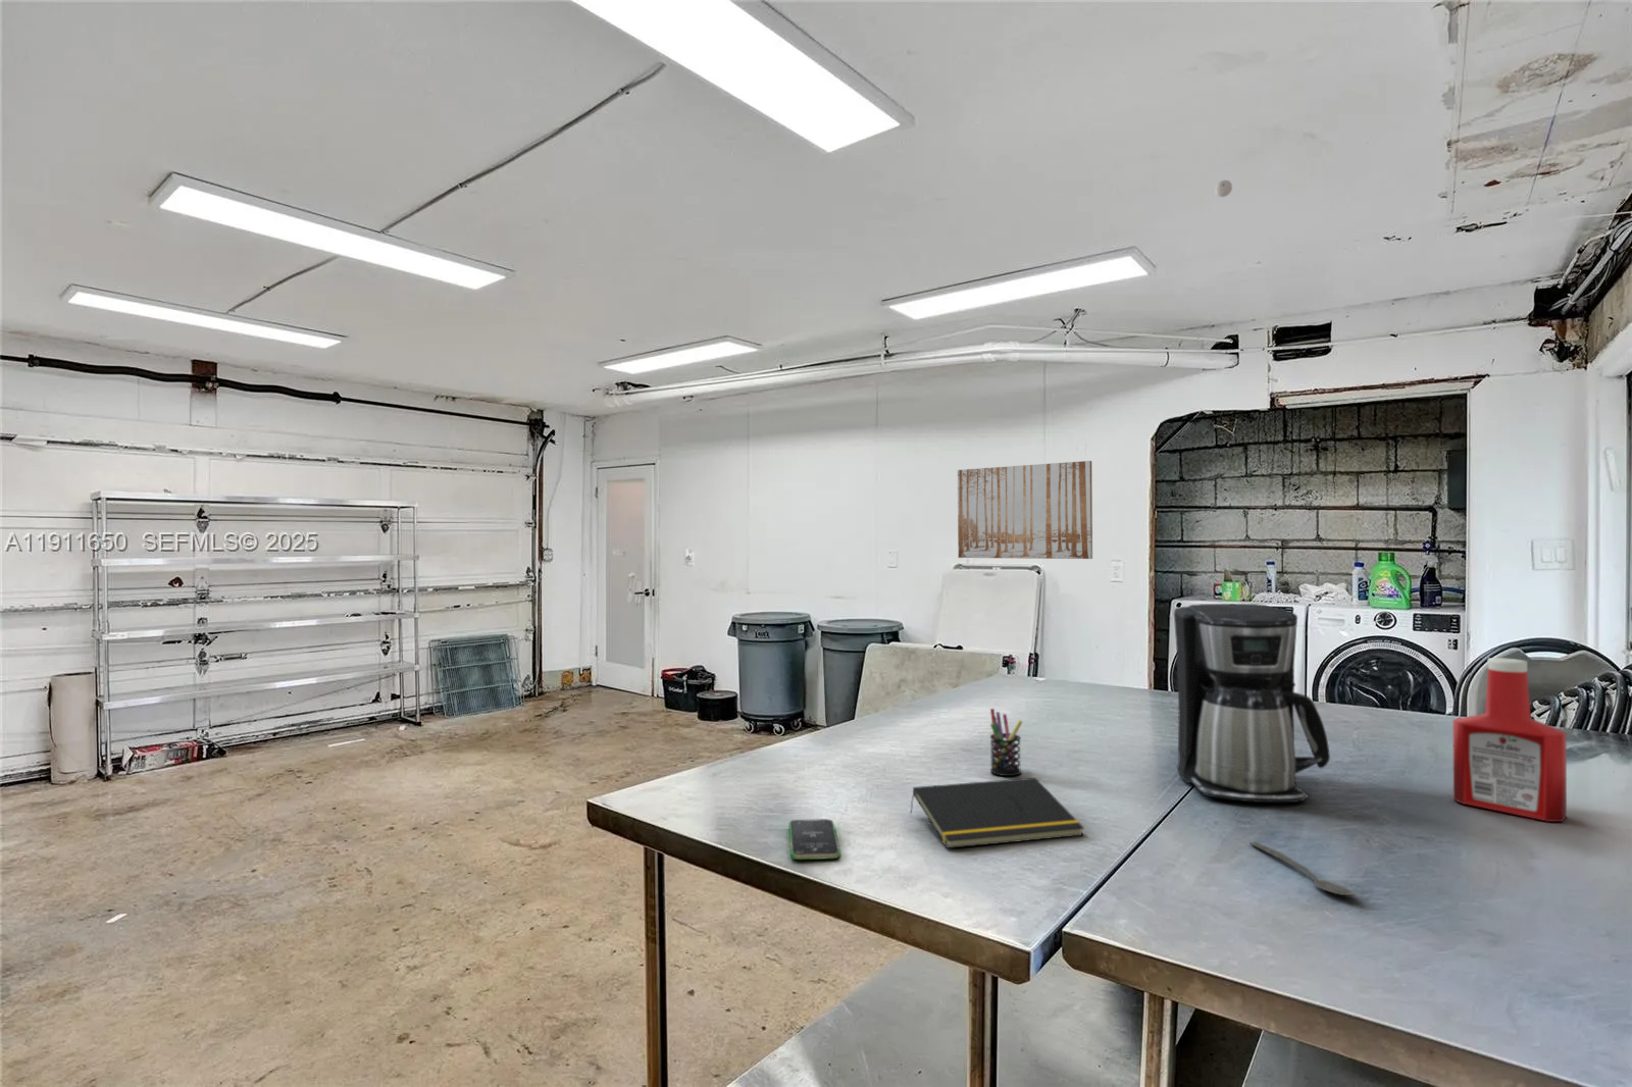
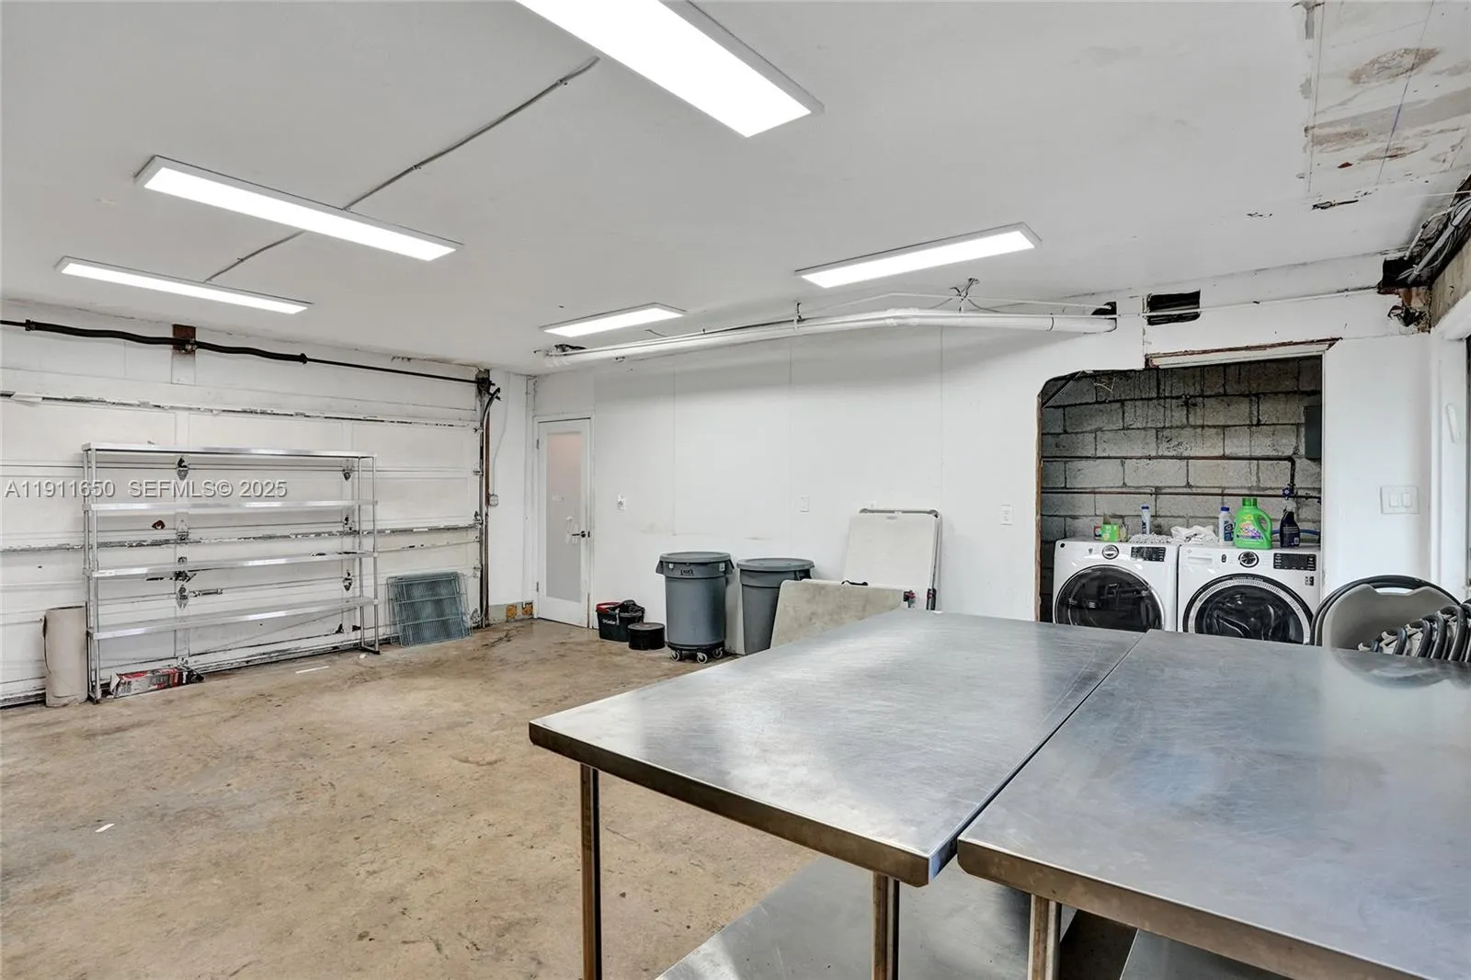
- coffee maker (1246, 693)
- smartphone (813, 838)
- pen holder (1001, 741)
- soap bottle (1507, 734)
- notepad (995, 809)
- eyeball (1223, 188)
- wall art (1020, 512)
- spoon (1297, 866)
